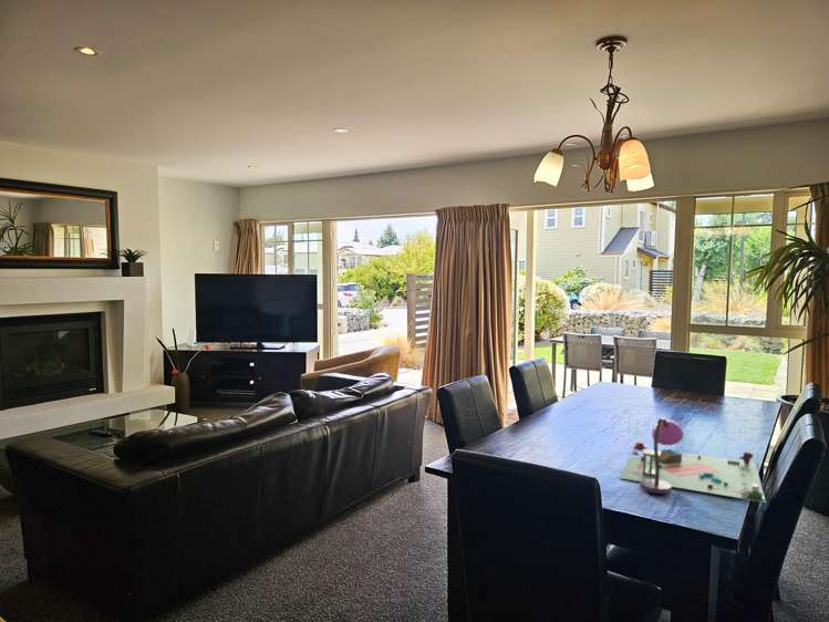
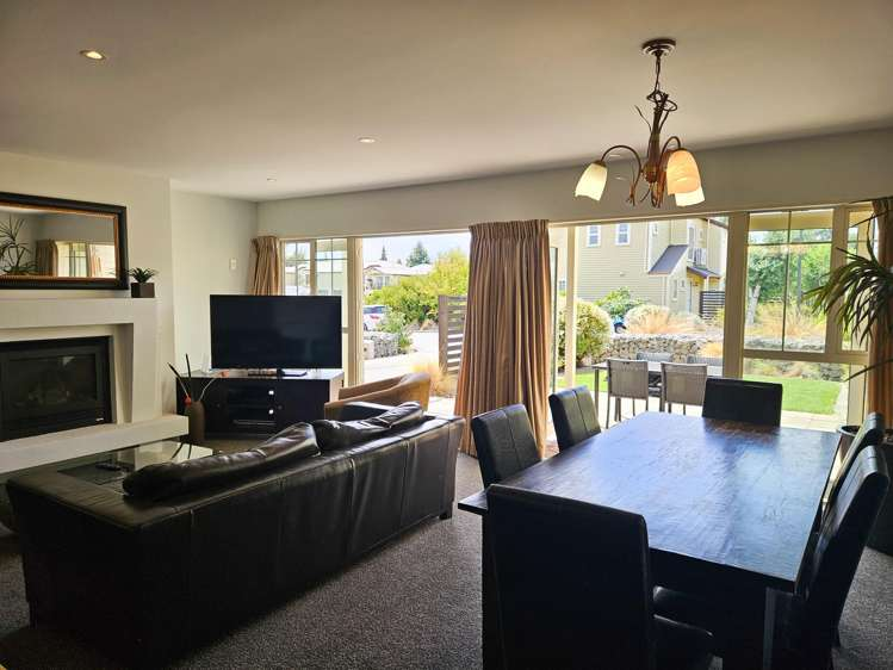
- gameboard (682, 437)
